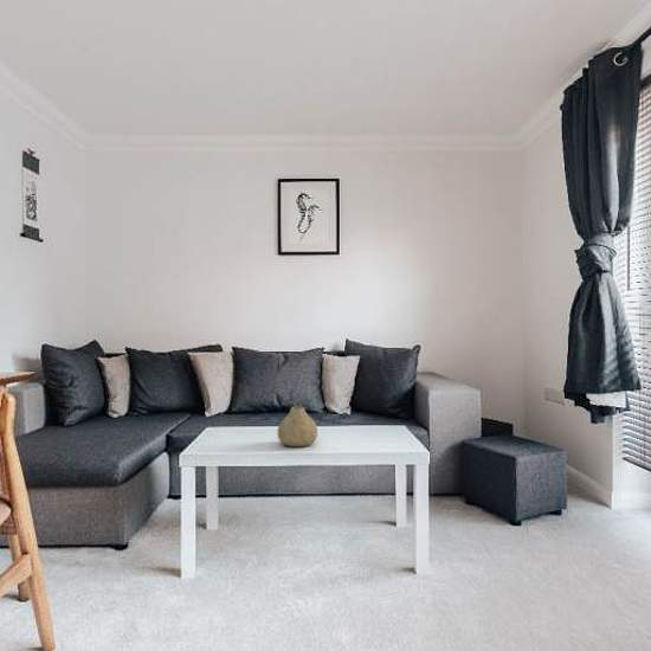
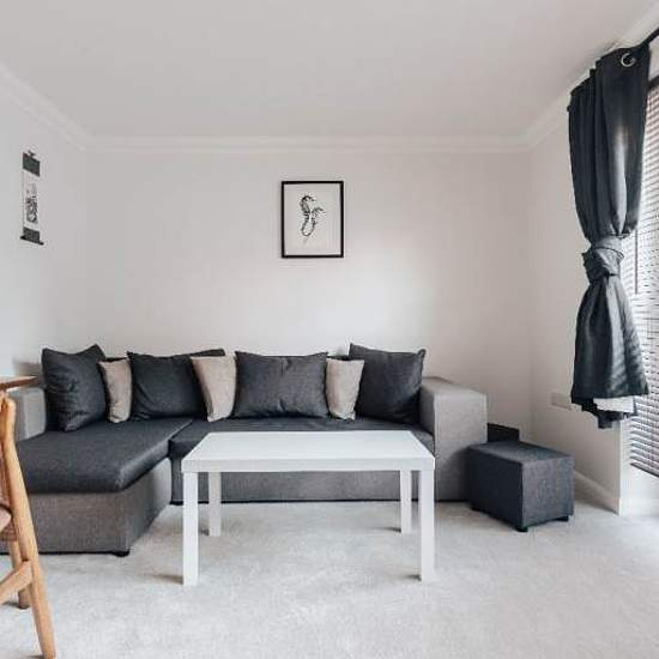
- vase (297, 425)
